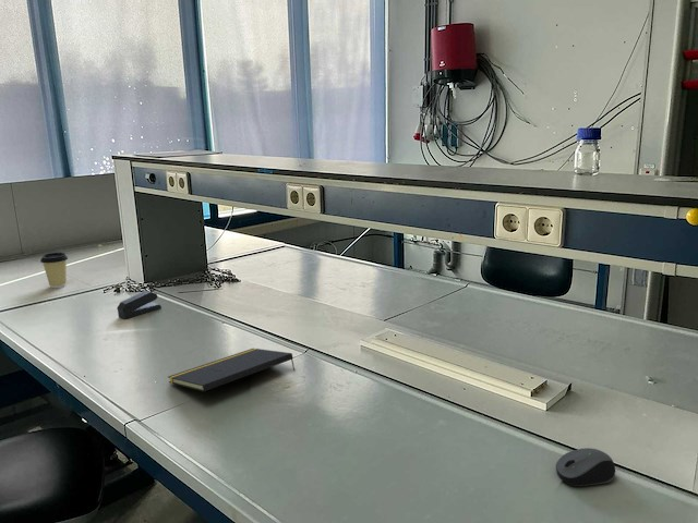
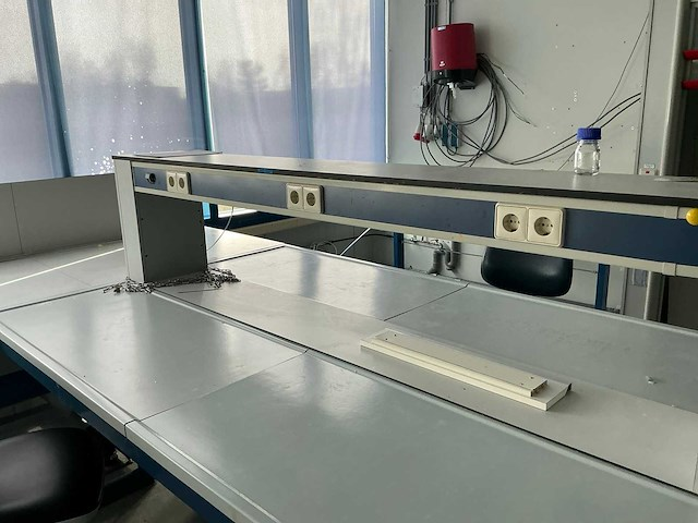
- coffee cup (56, 270)
- stapler (139, 303)
- notepad (230, 367)
- computer mouse (586, 464)
